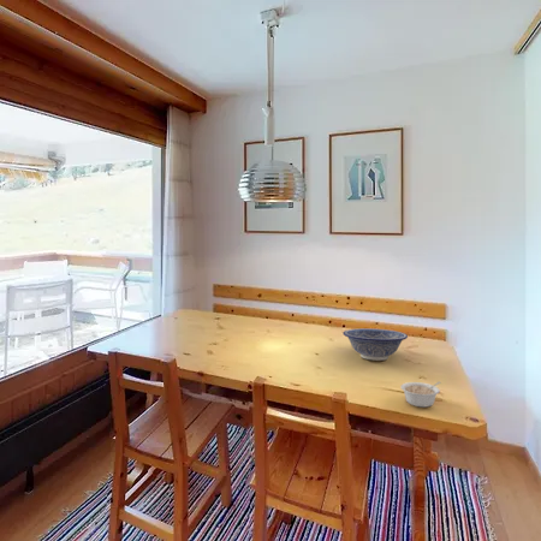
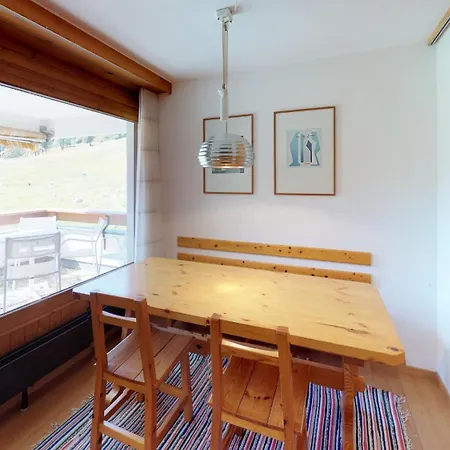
- legume (420, 393)
- decorative bowl (374, 345)
